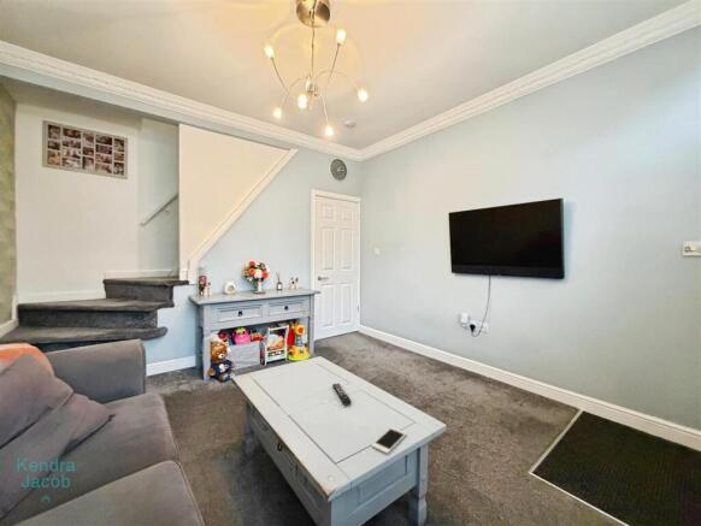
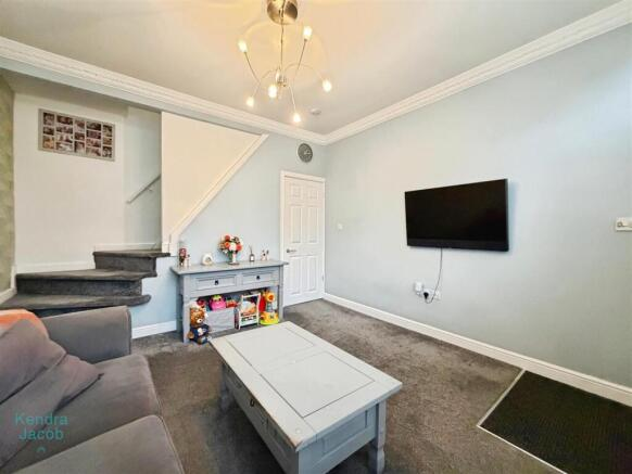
- remote control (341, 392)
- cell phone (389, 439)
